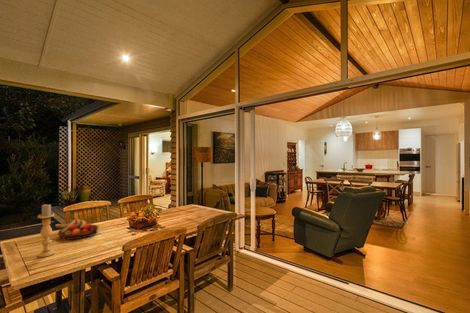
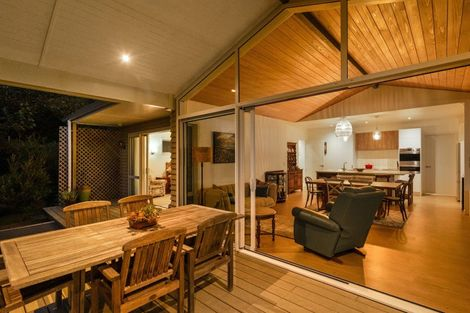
- fruit bowl (78, 227)
- candle holder (46, 228)
